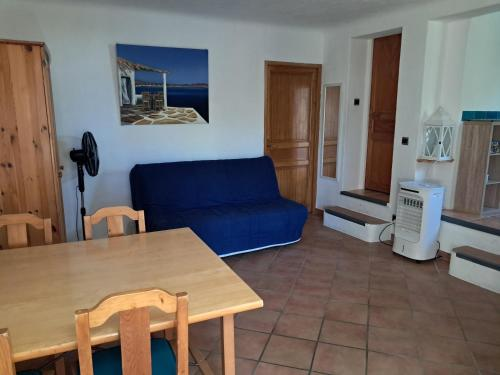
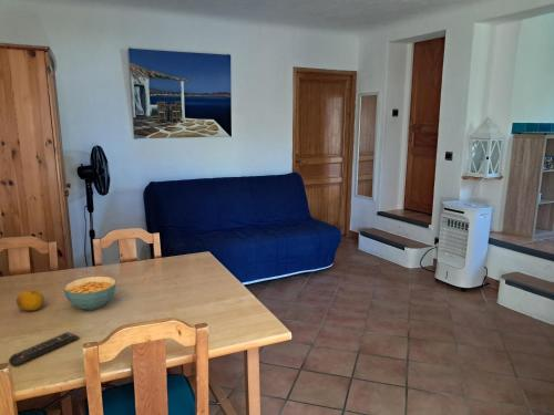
+ fruit (30, 300)
+ cereal bowl (91, 295)
+ remote control (45, 347)
